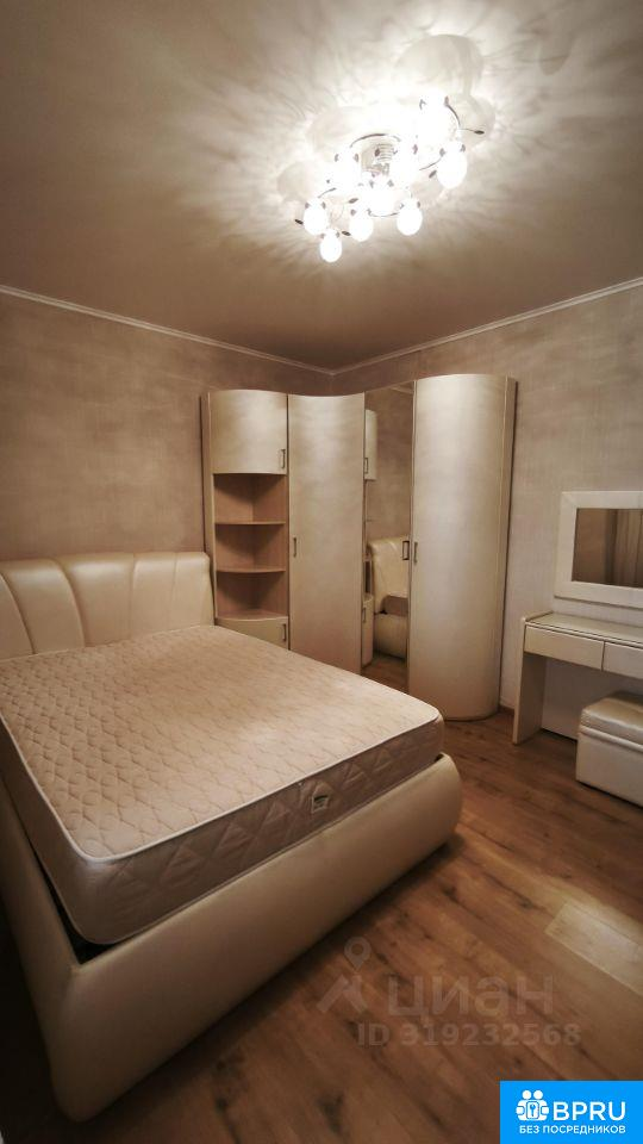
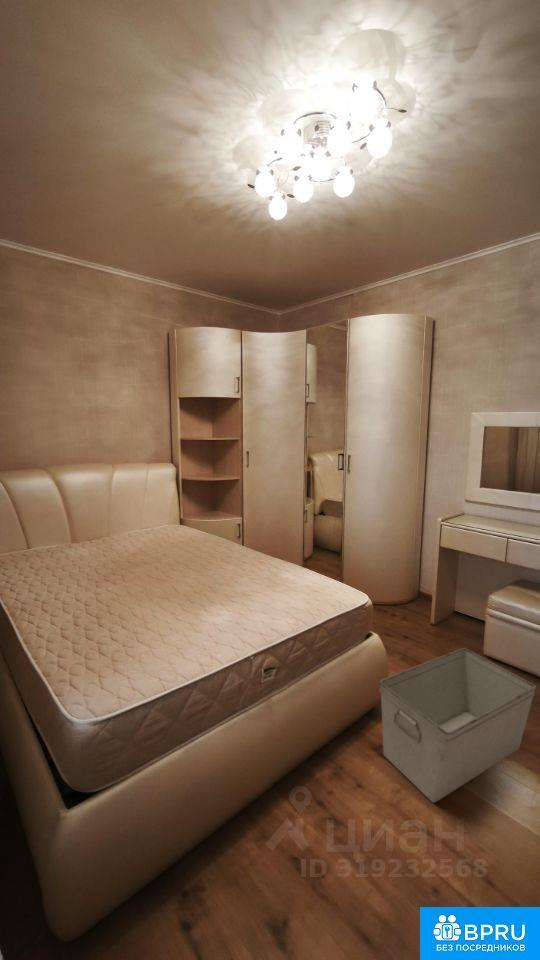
+ storage bin (454, 717)
